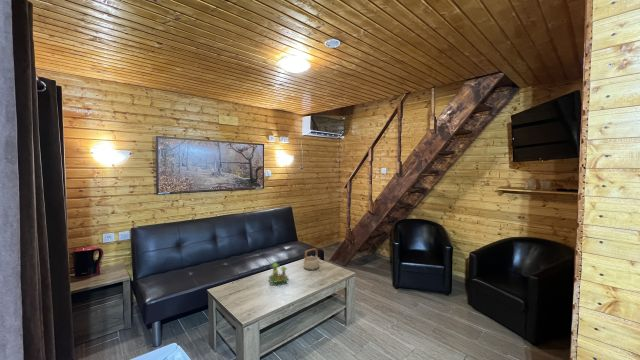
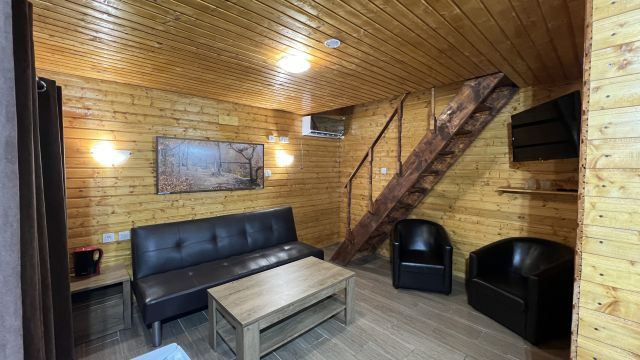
- teapot (312, 258)
- plant (277, 267)
